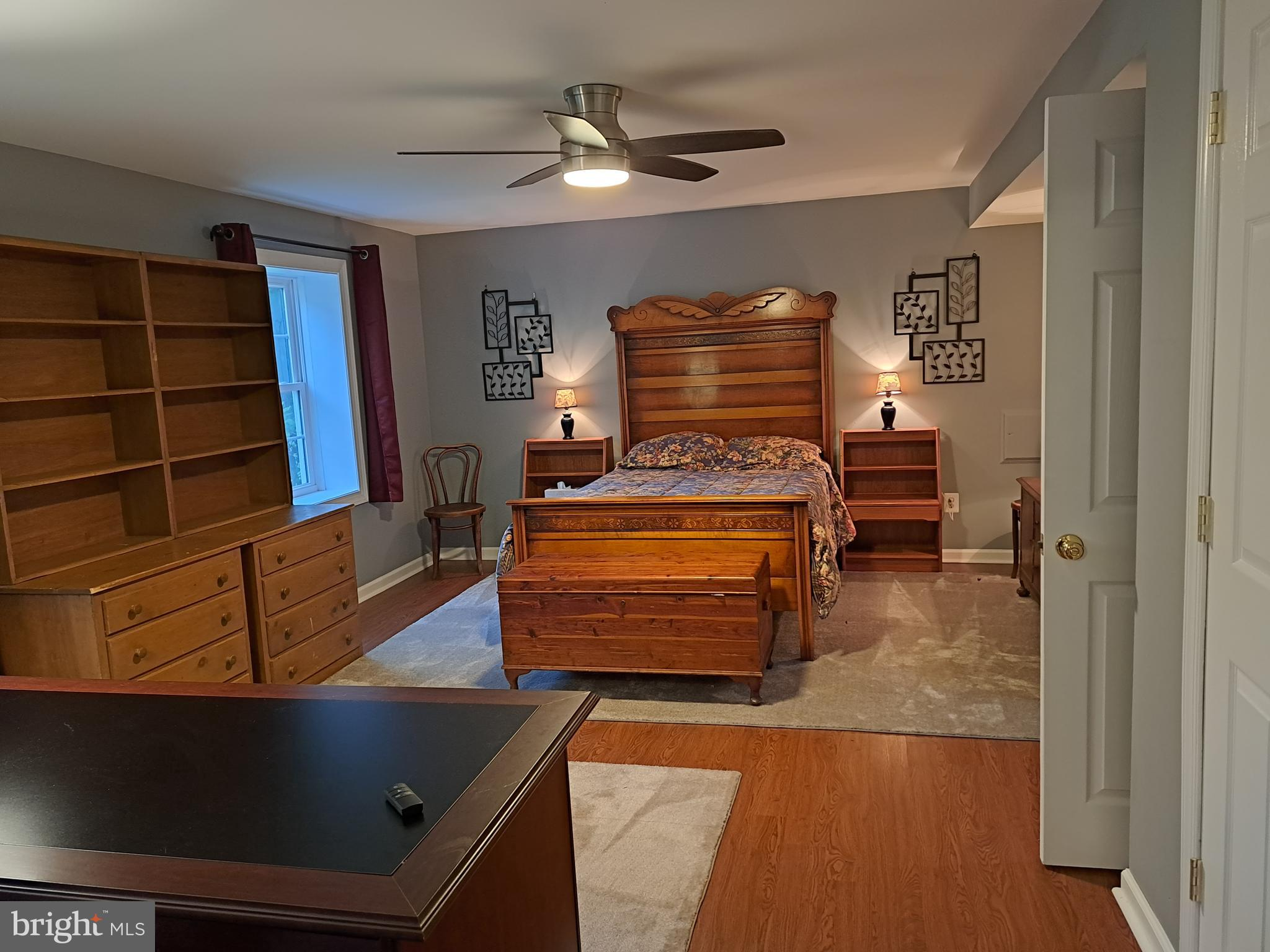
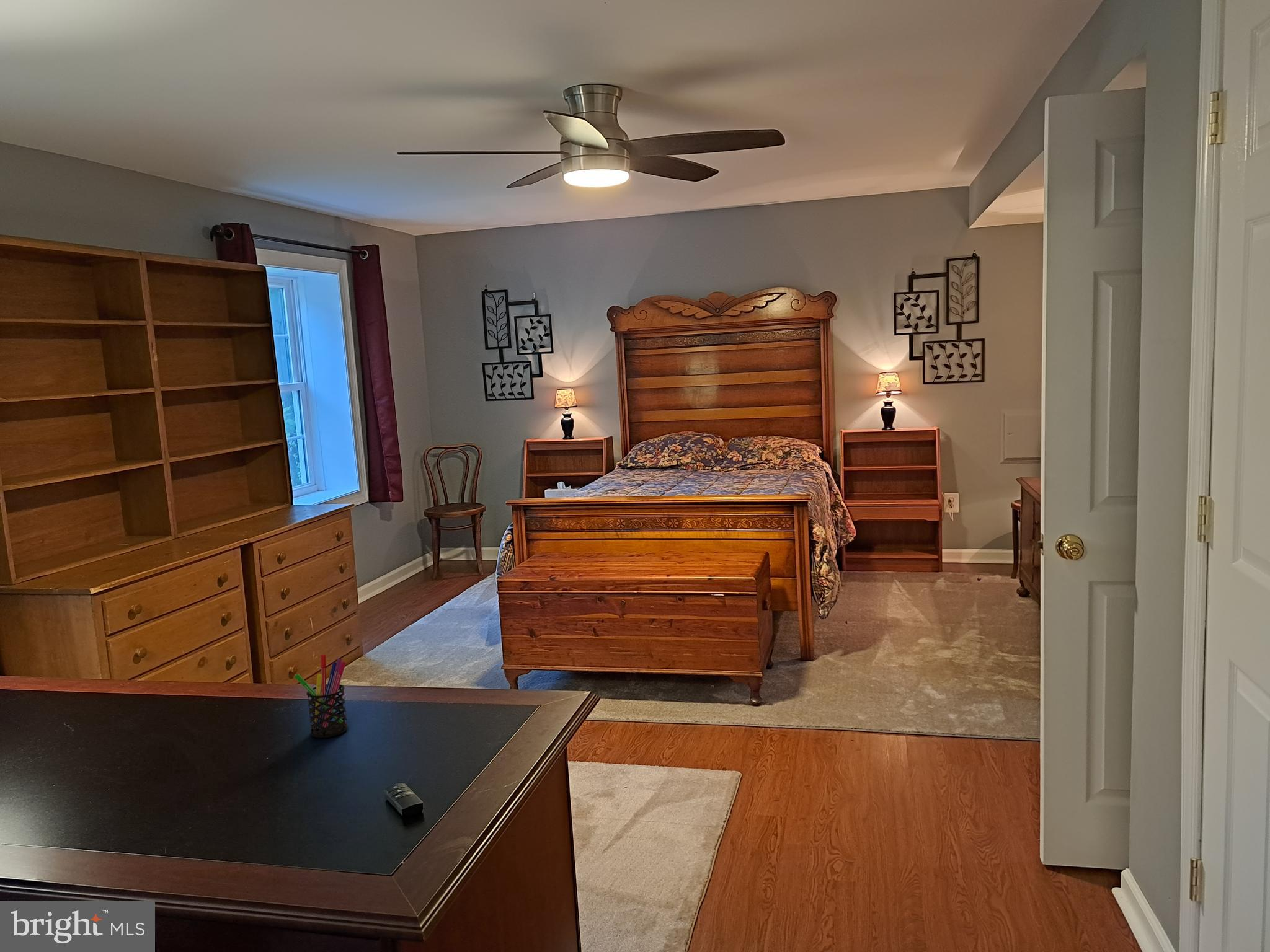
+ pen holder (321, 695)
